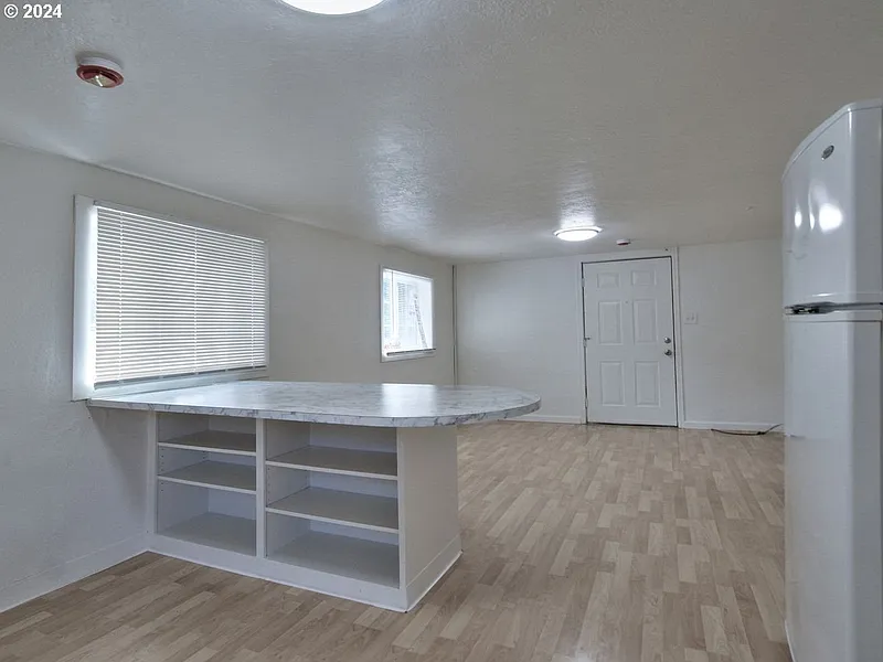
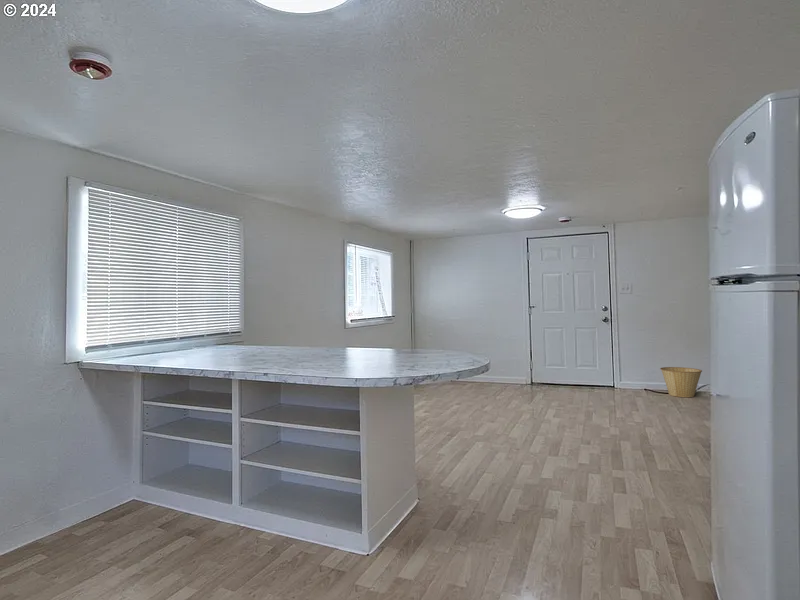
+ basket (680, 382)
